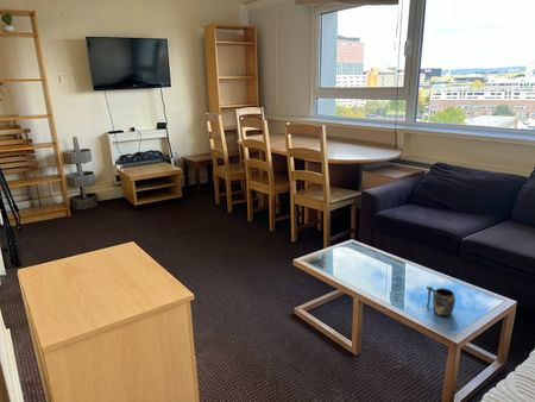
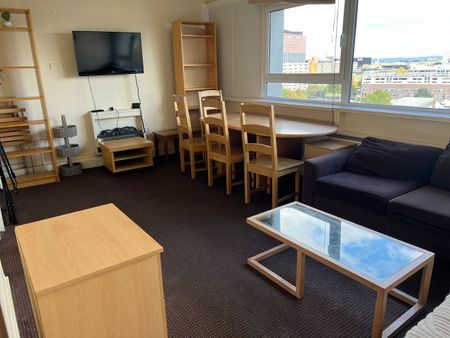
- mug (439, 301)
